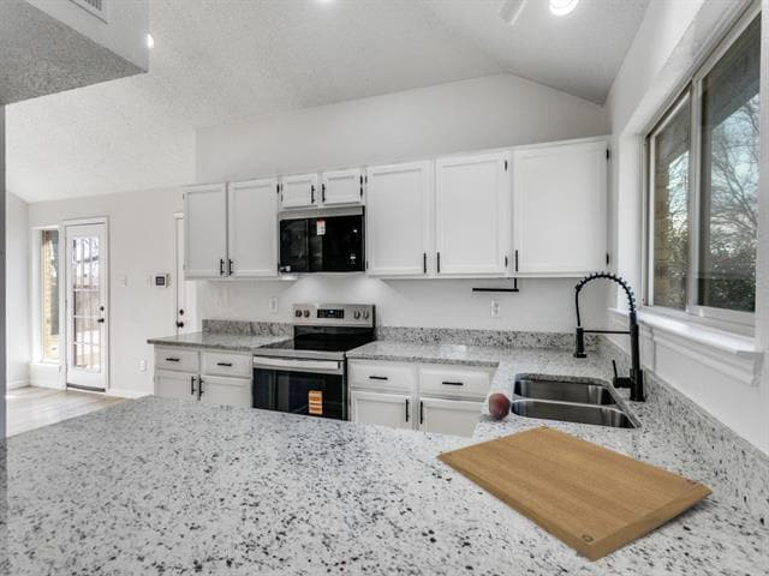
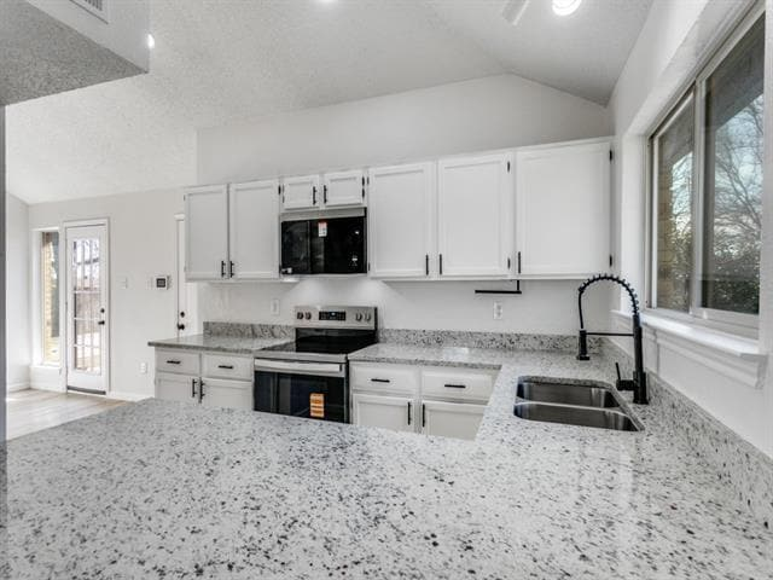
- fruit (499, 406)
- chopping board (560, 472)
